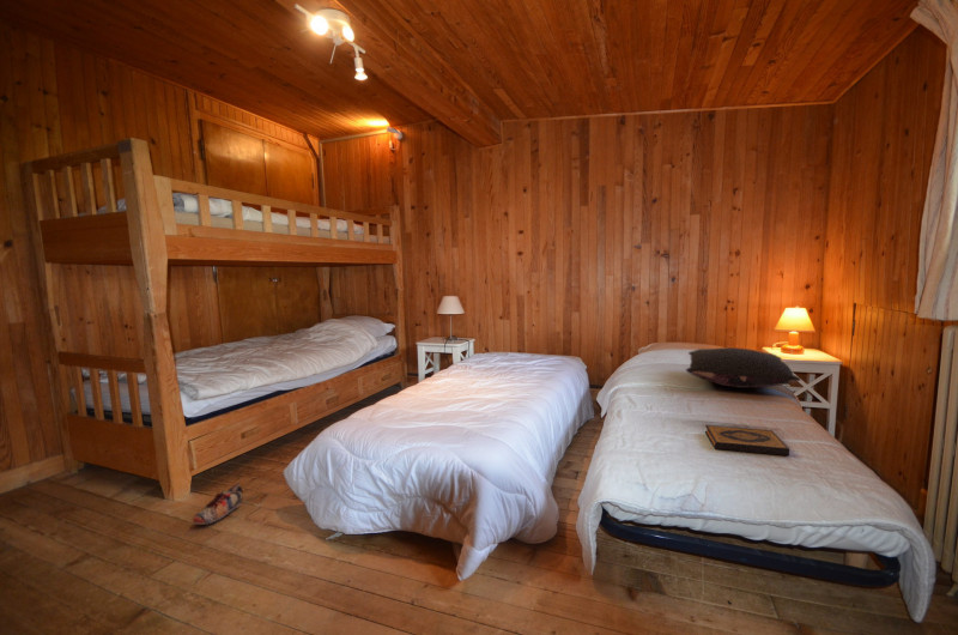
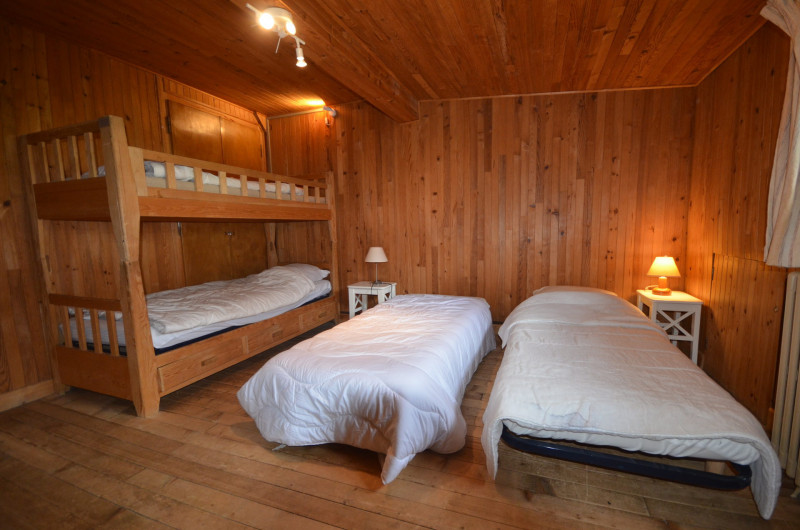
- pillow (736, 364)
- hardback book (744, 439)
- shoe (222, 502)
